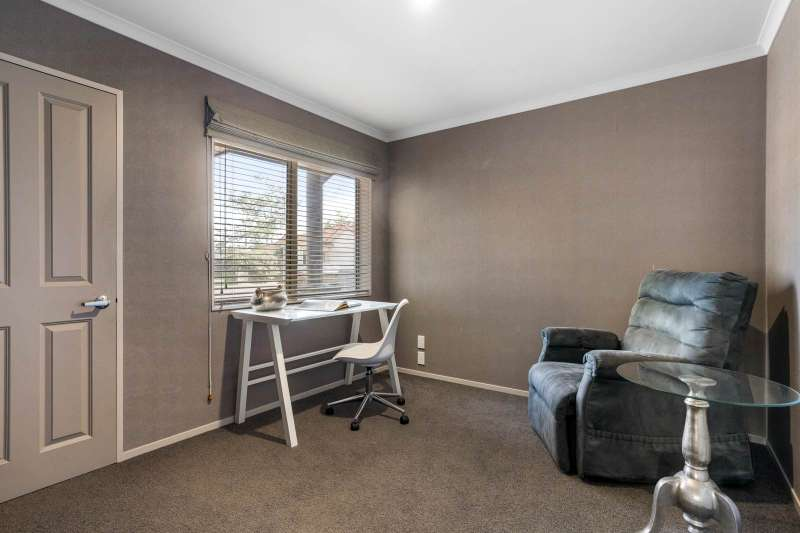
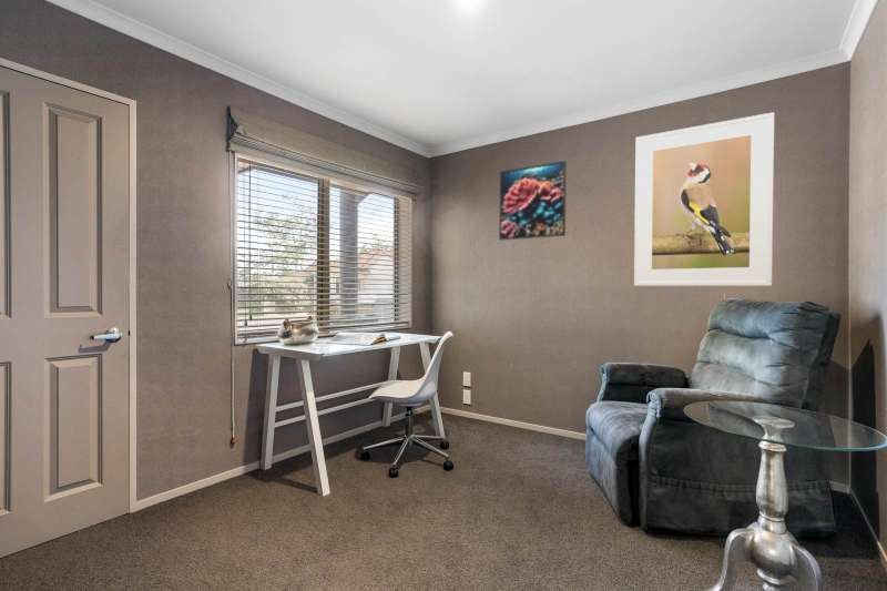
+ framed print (699, 205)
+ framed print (531, 202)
